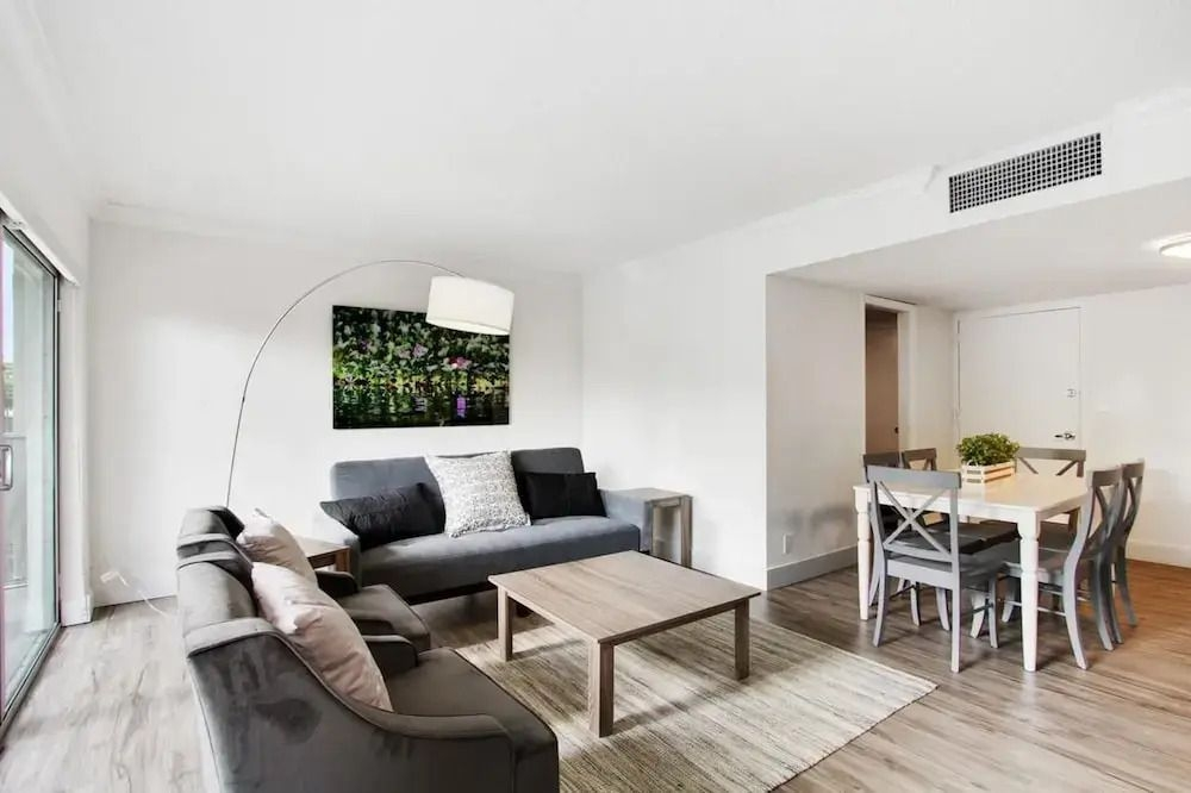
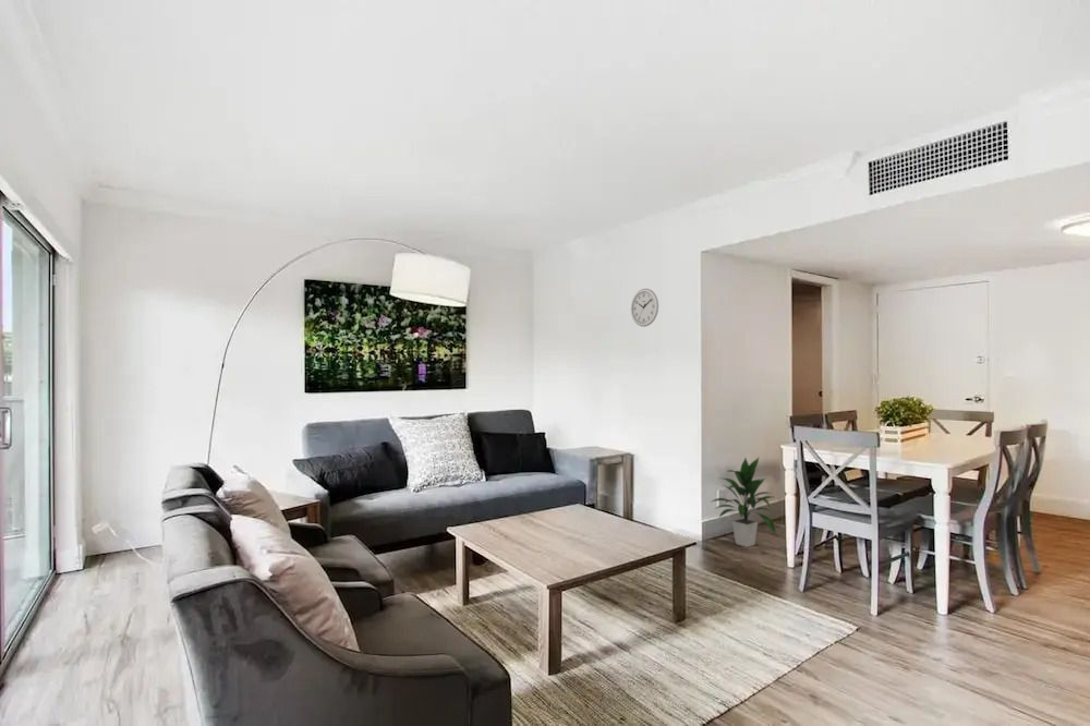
+ wall clock (643, 307)
+ indoor plant (747, 501)
